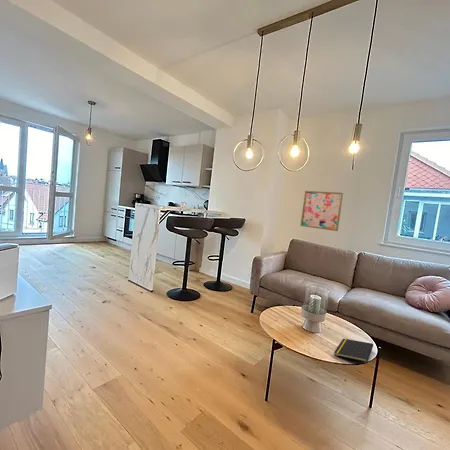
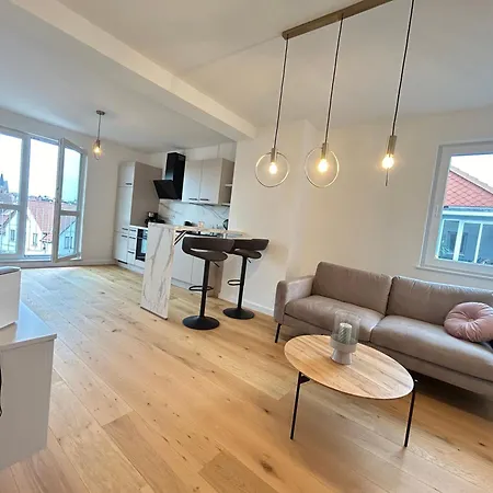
- wall art (320, 210)
- notepad (354, 349)
